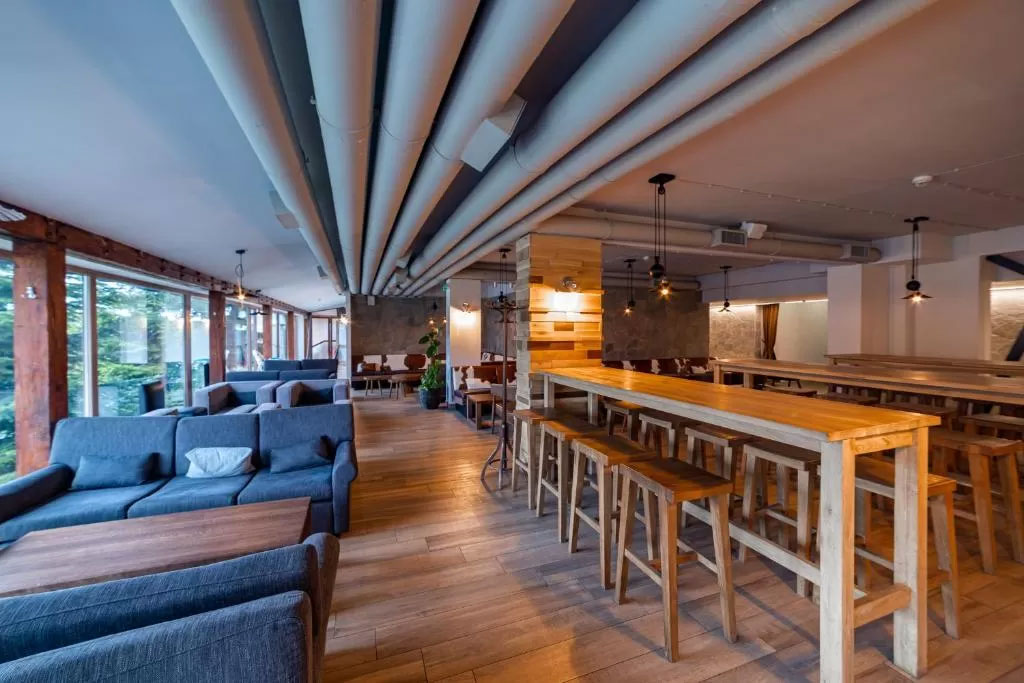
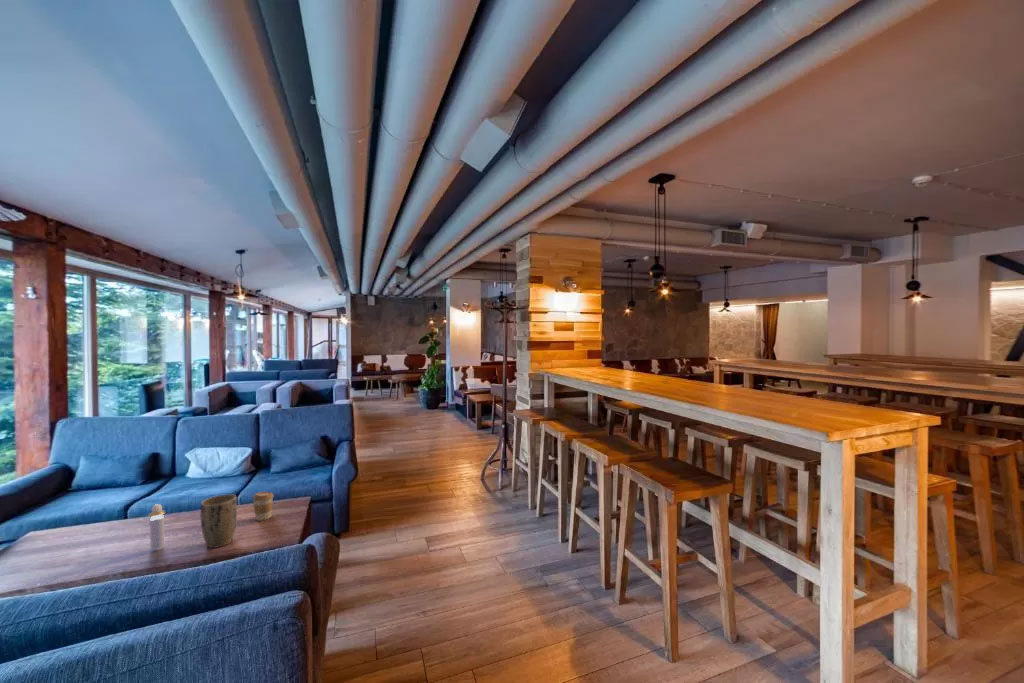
+ plant pot (219, 521)
+ coffee cup (263, 505)
+ perfume bottle (157, 526)
